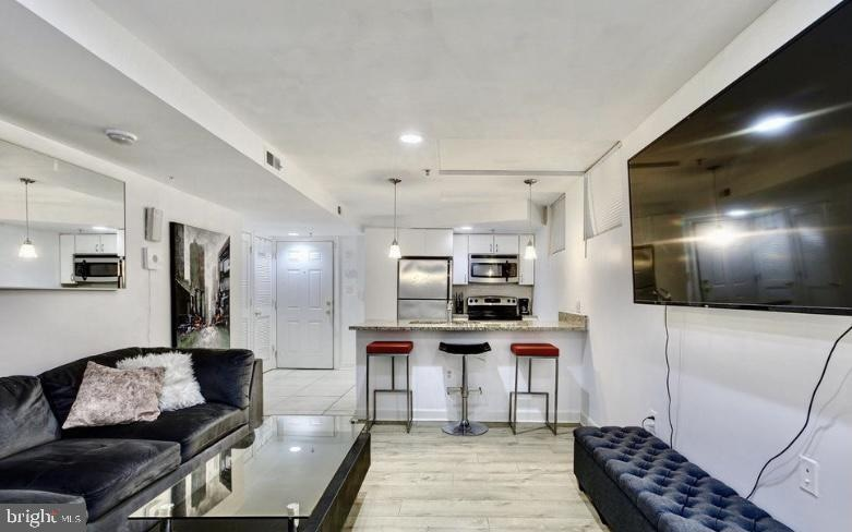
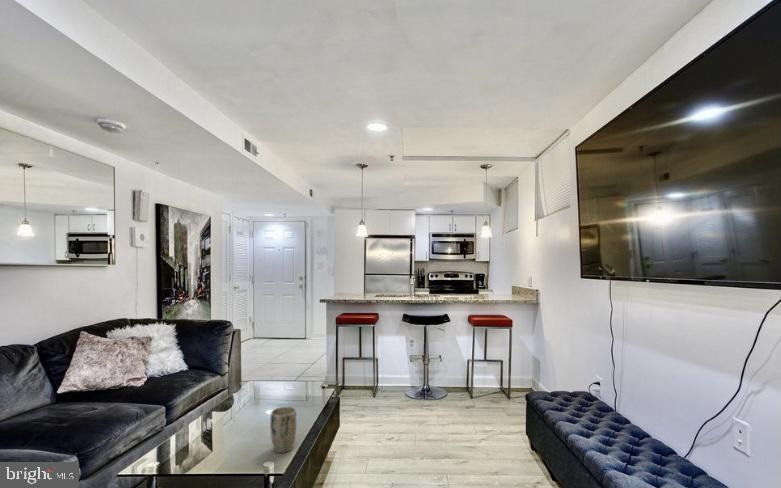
+ plant pot (283, 429)
